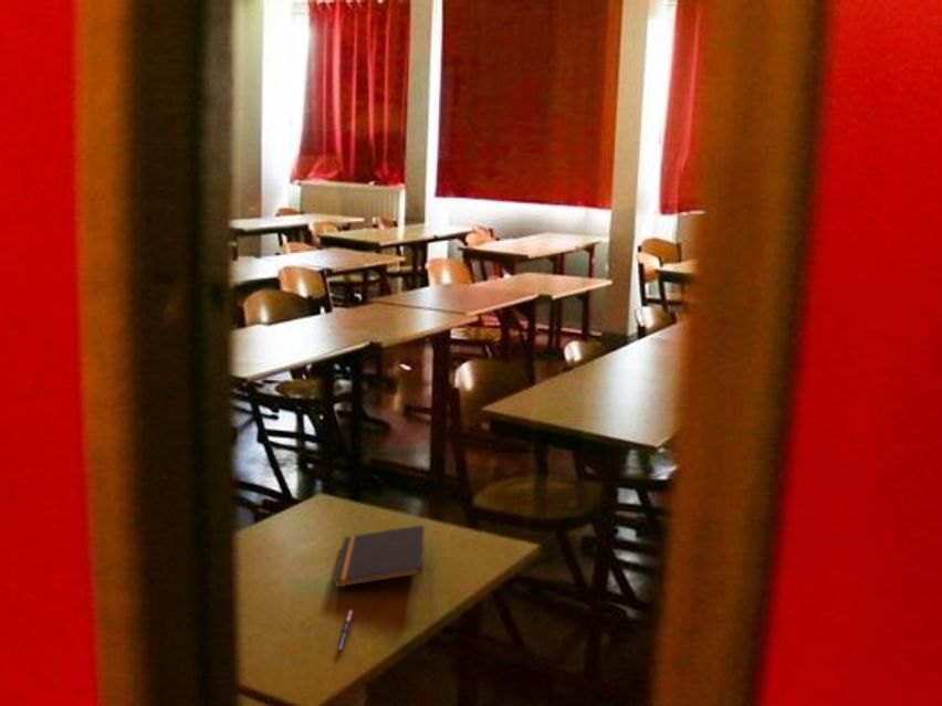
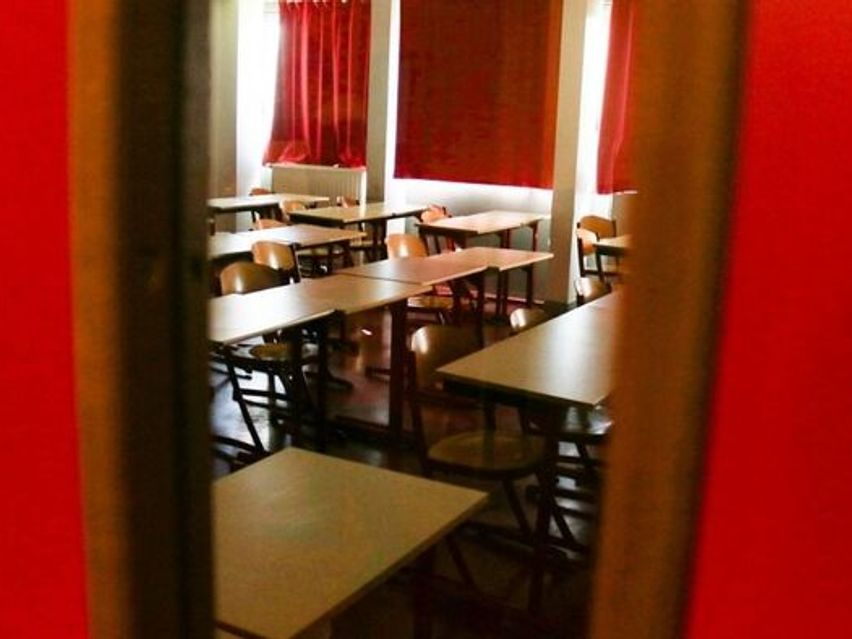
- pen (345, 629)
- notepad (380, 554)
